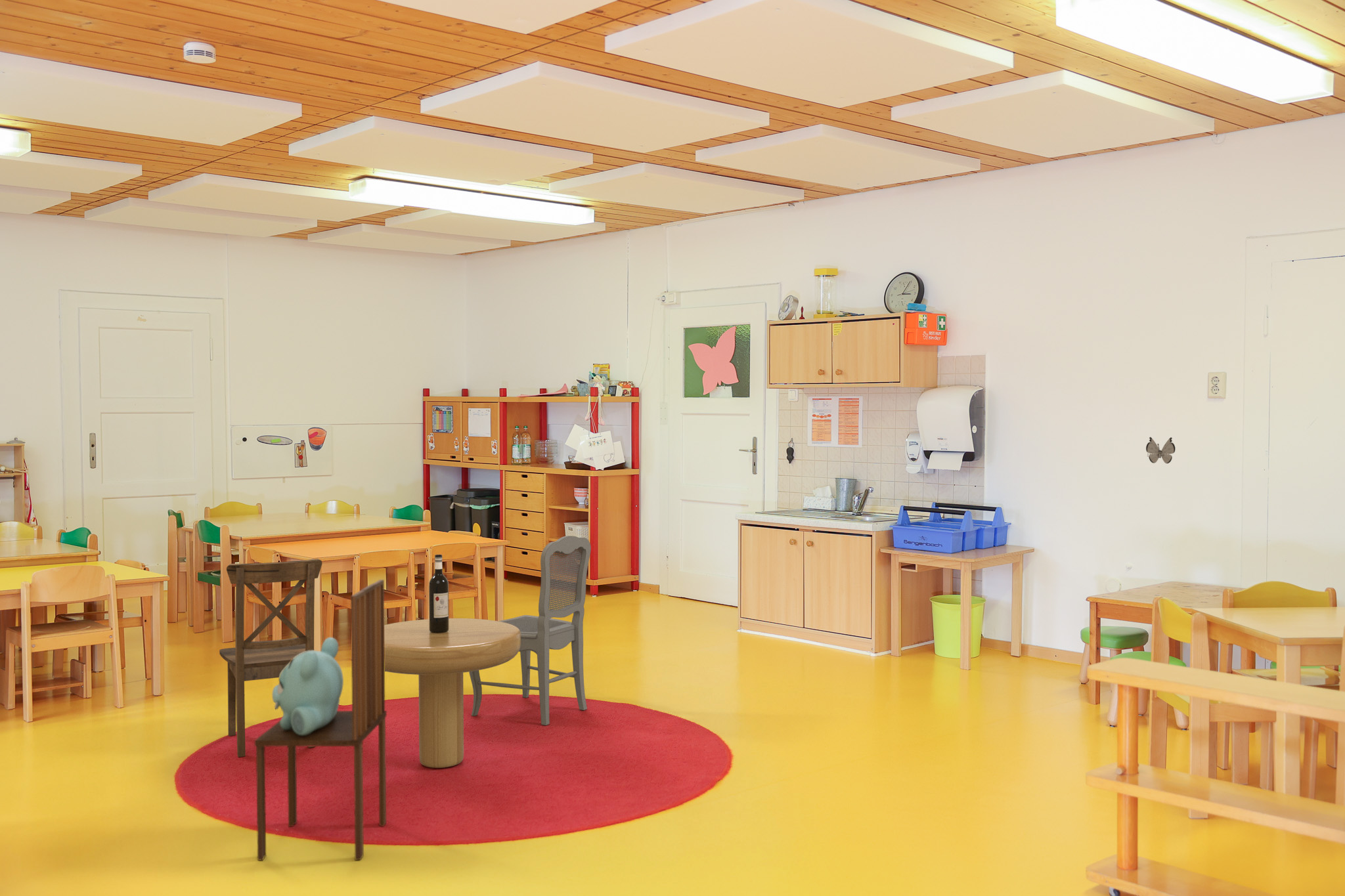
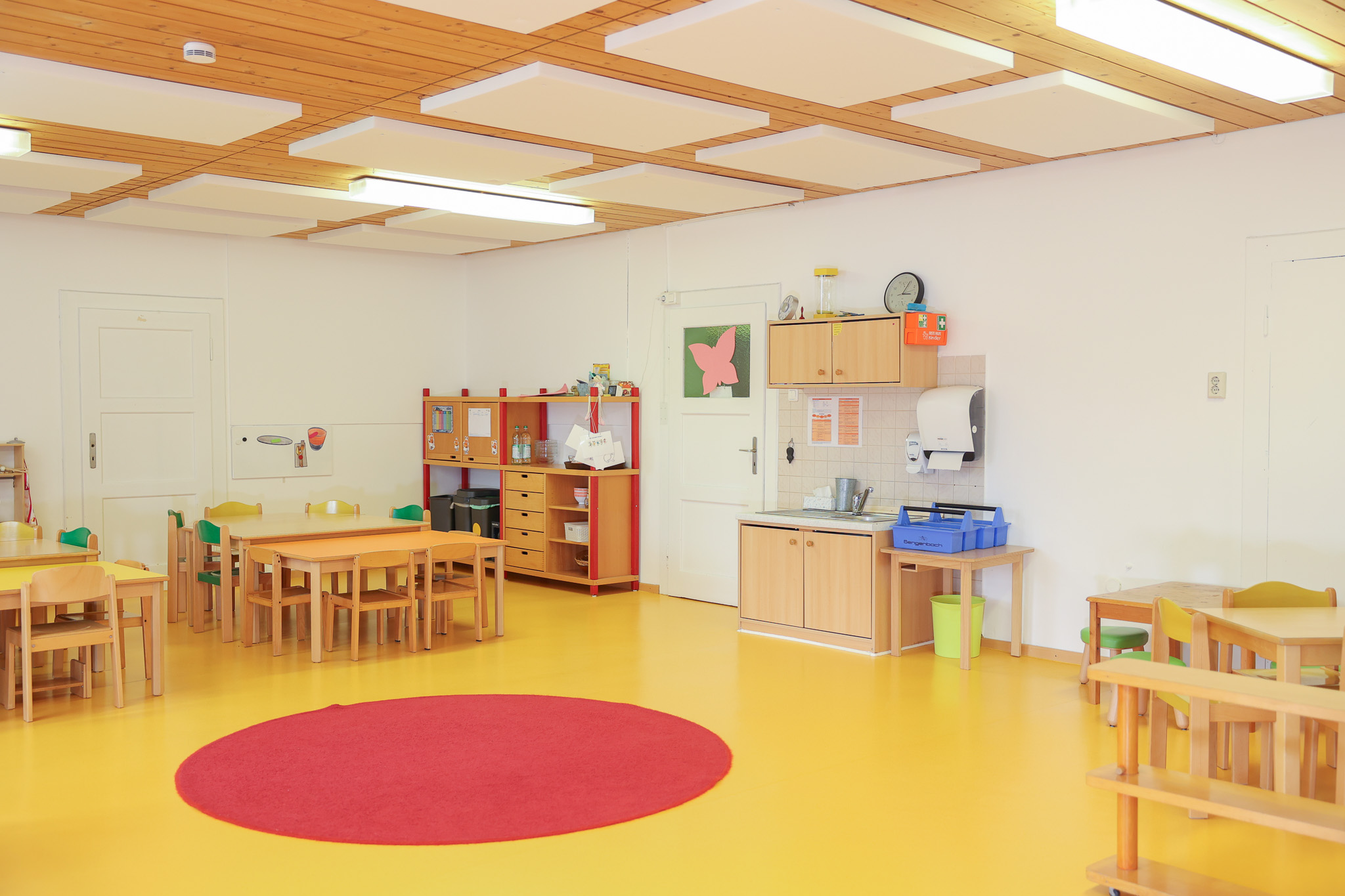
- dining chair (531, 622)
- dining chair (330, 721)
- teddy bear (307, 684)
- dining chair (270, 649)
- dining table (441, 659)
- decorative butterfly (1159, 450)
